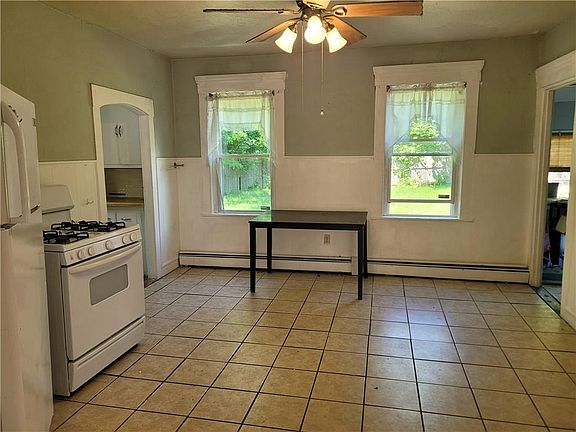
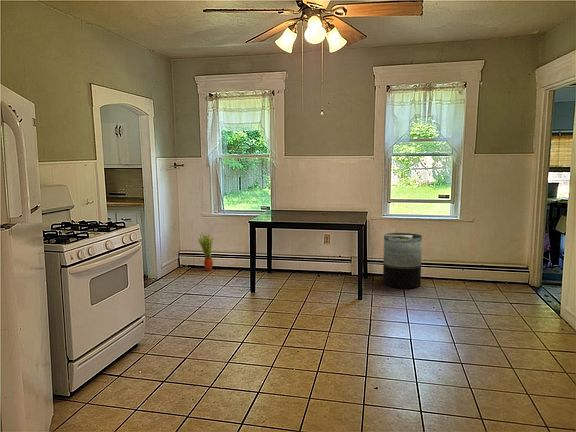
+ potted plant (205, 251)
+ trash can (402, 259)
